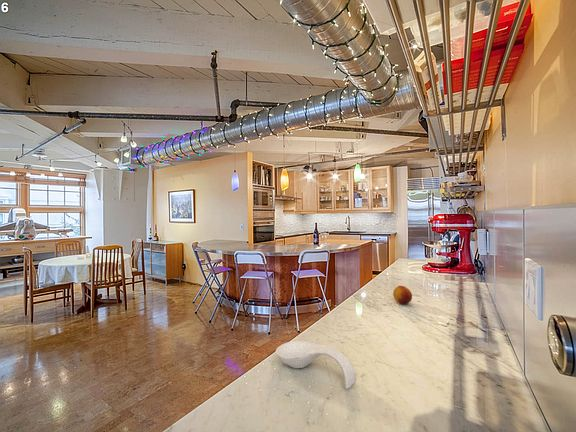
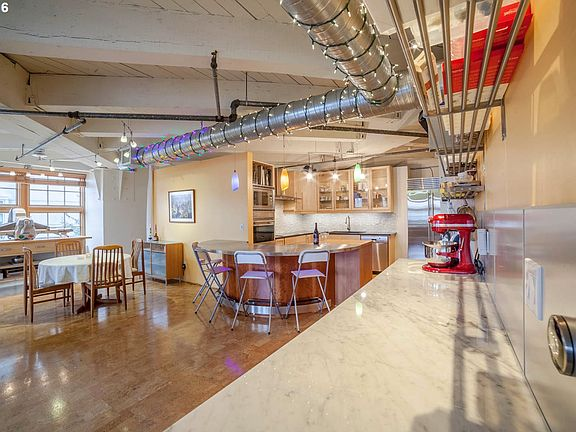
- fruit (402, 294)
- spoon rest (313, 356)
